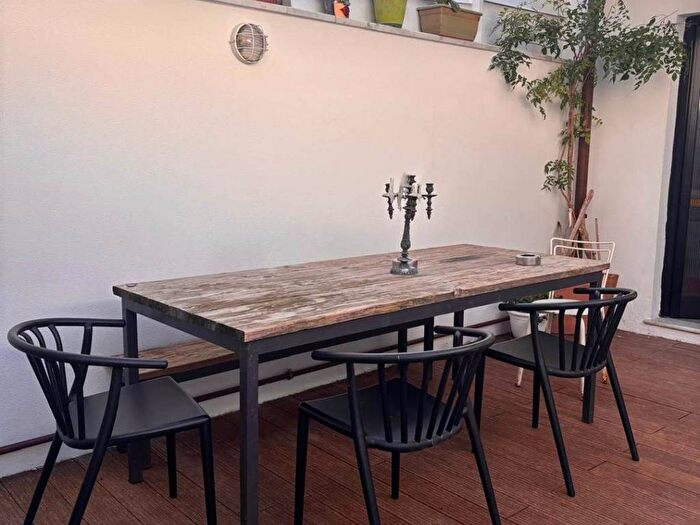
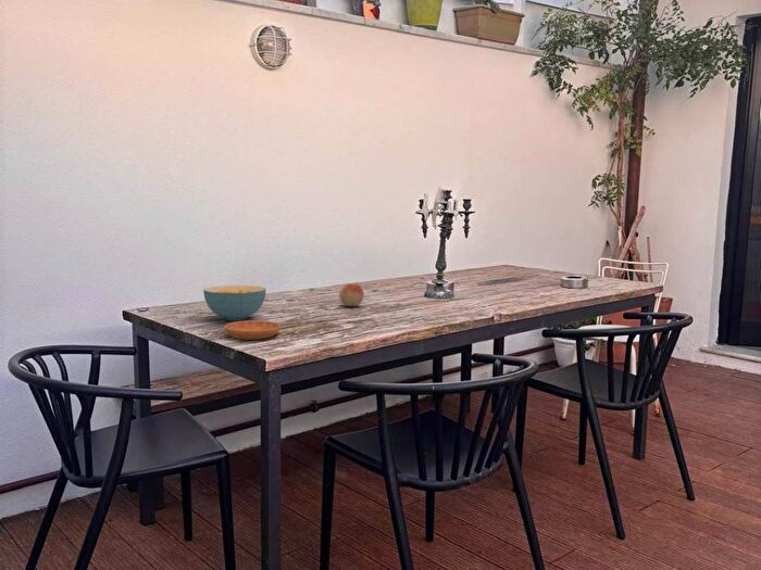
+ cereal bowl (235, 304)
+ fruit (350, 294)
+ saucer (252, 330)
